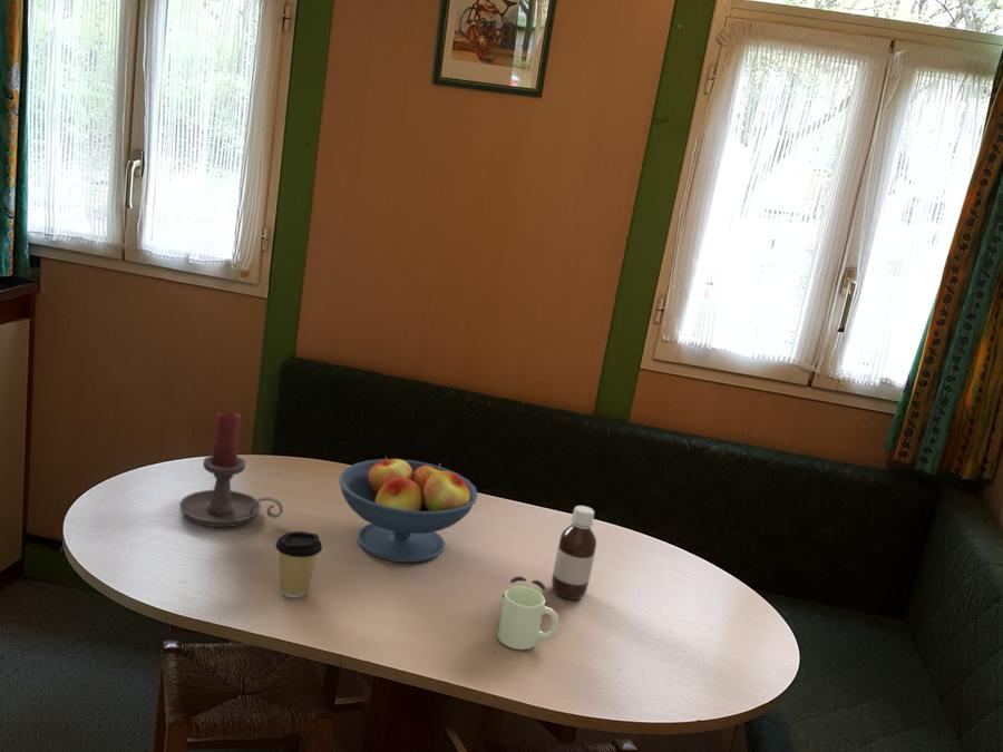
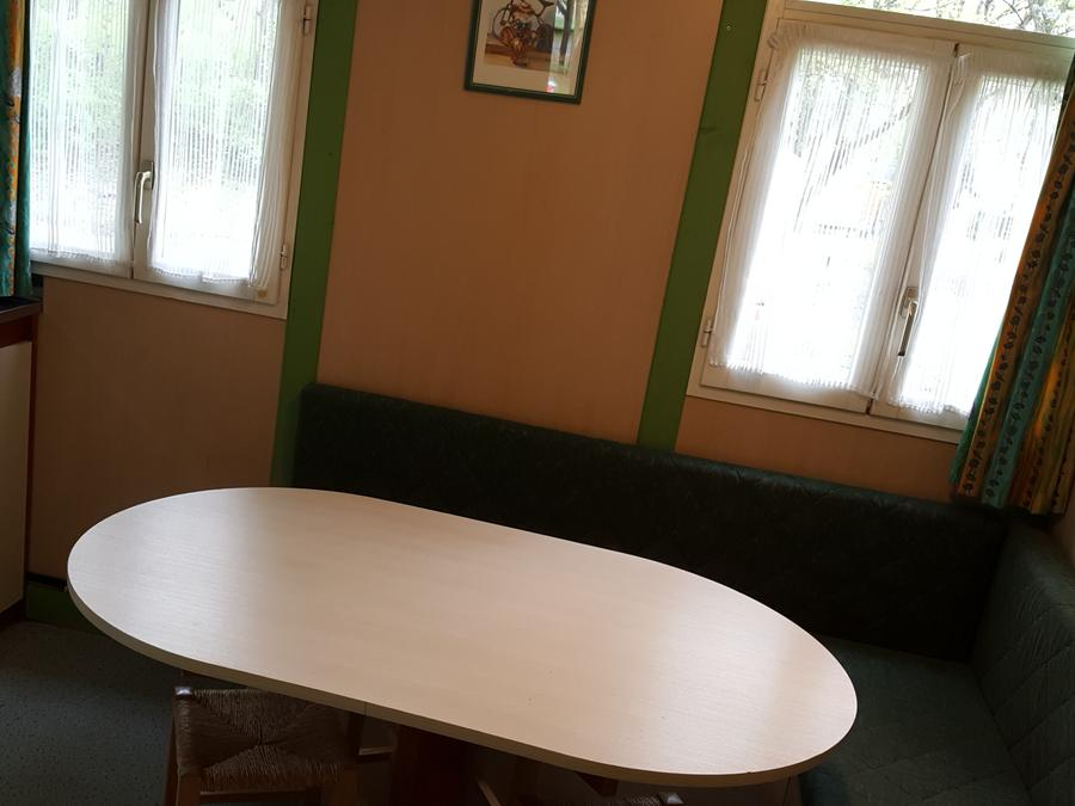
- candle holder (235, 465)
- fruit bowl (406, 502)
- mug (529, 613)
- bottle (576, 551)
- coffee cup (296, 564)
